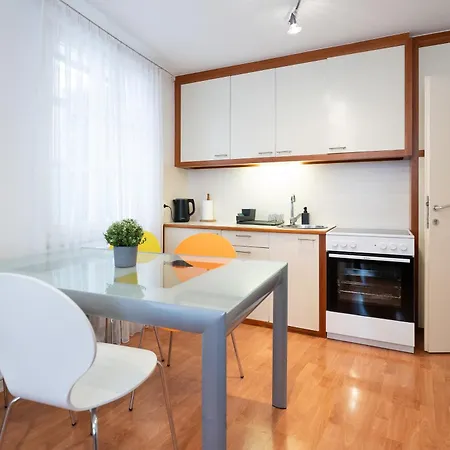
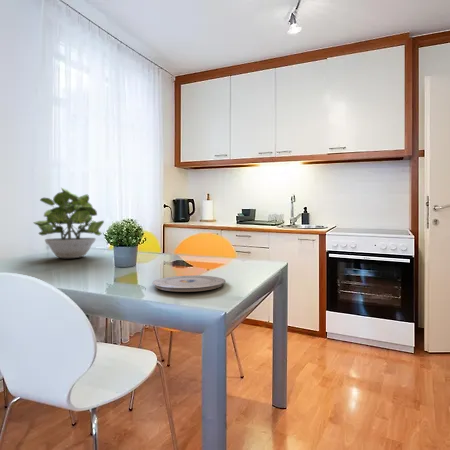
+ potted plant (71, 221)
+ plate (189, 283)
